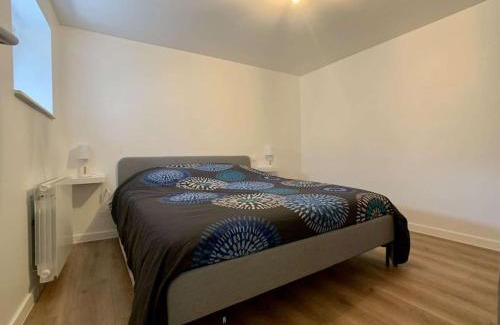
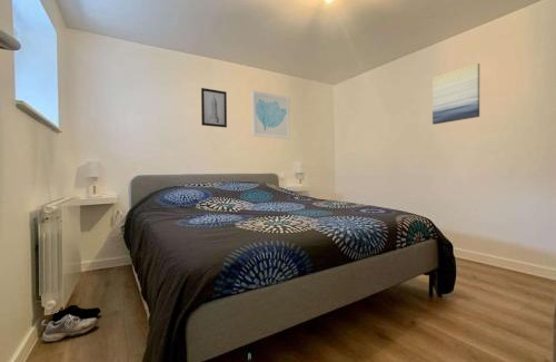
+ wall art (271, 116)
+ wall art (454, 96)
+ wall art (214, 108)
+ shoe (72, 319)
